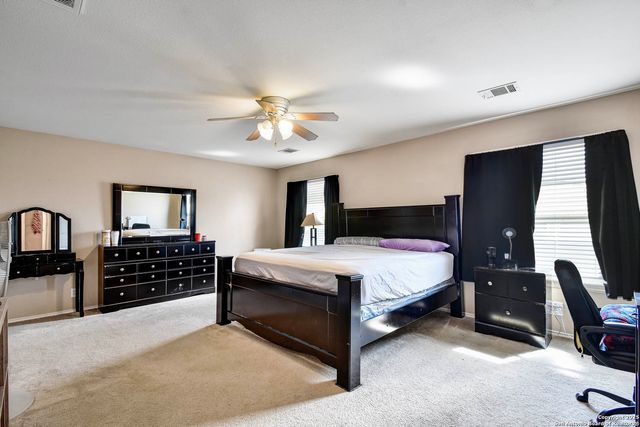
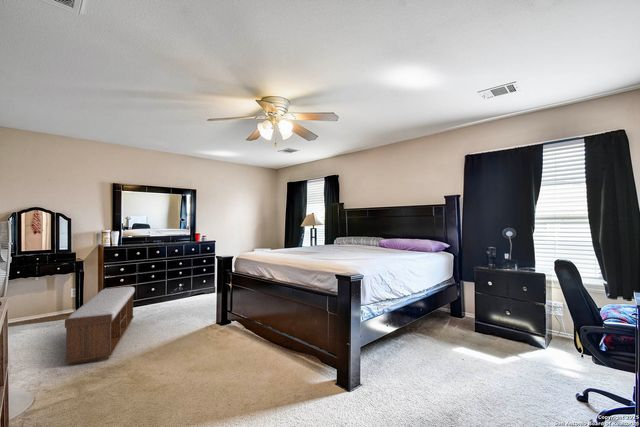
+ bench (106, 318)
